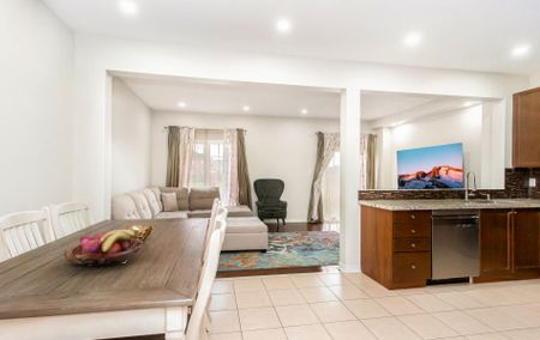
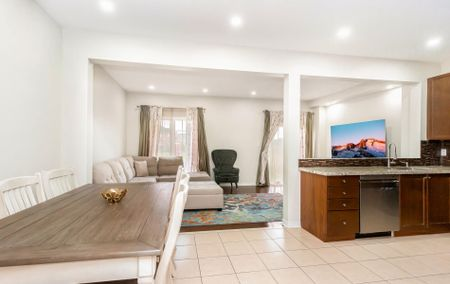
- fruit basket (106, 245)
